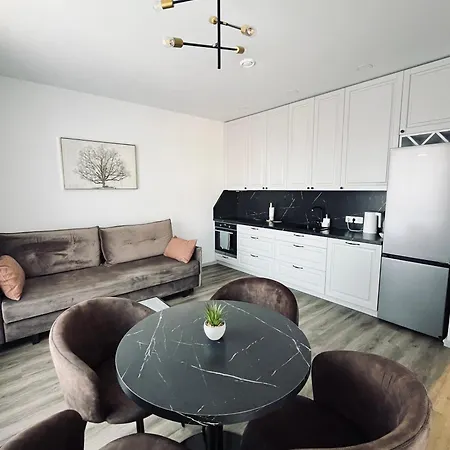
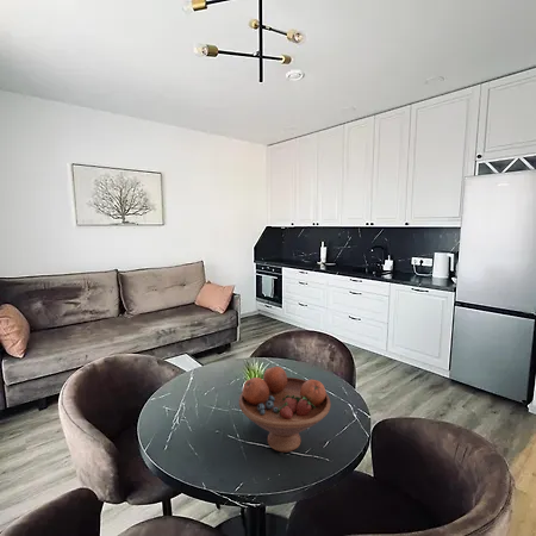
+ fruit bowl (283, 411)
